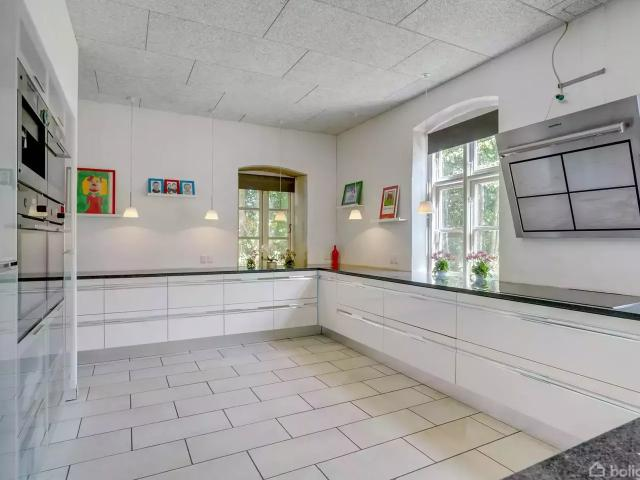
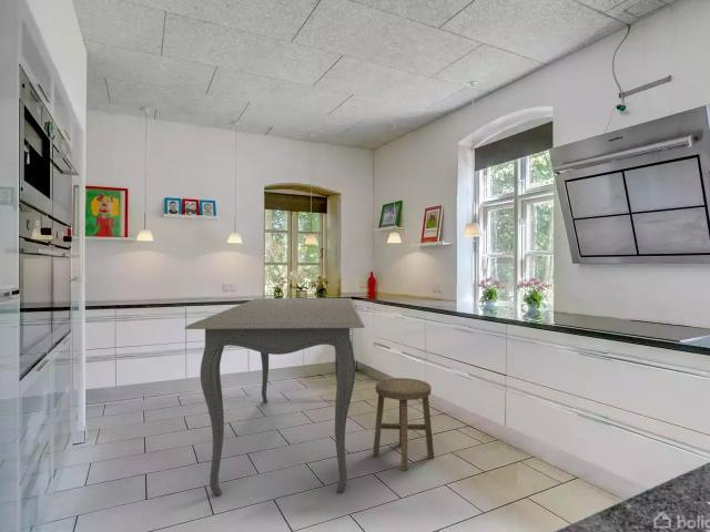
+ dining table (290, 352)
+ stool (403, 420)
